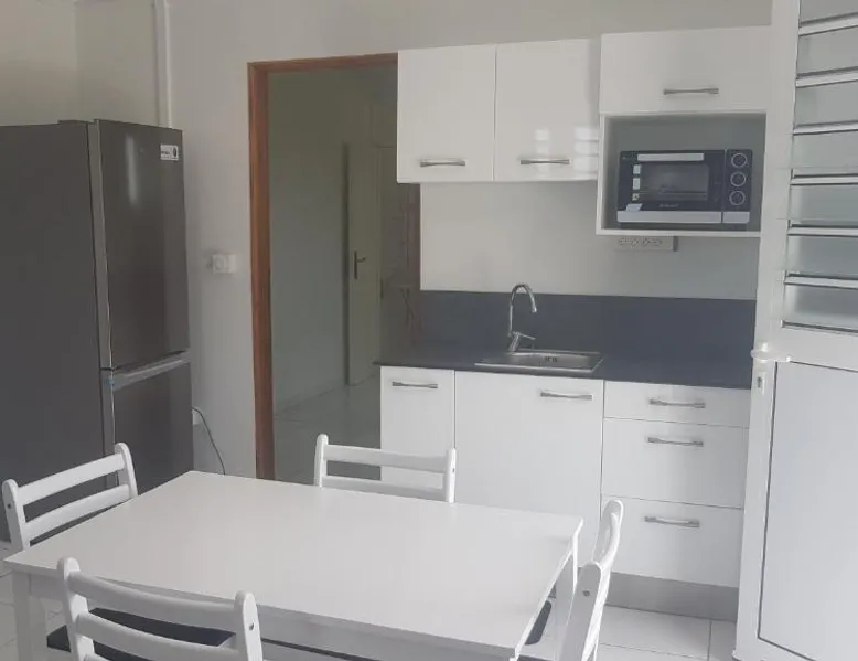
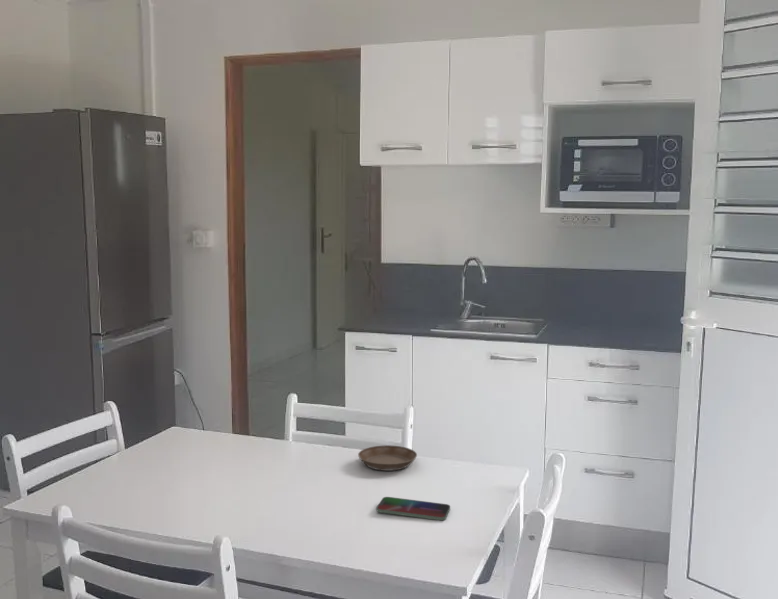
+ saucer (387, 459)
+ smartphone (413, 508)
